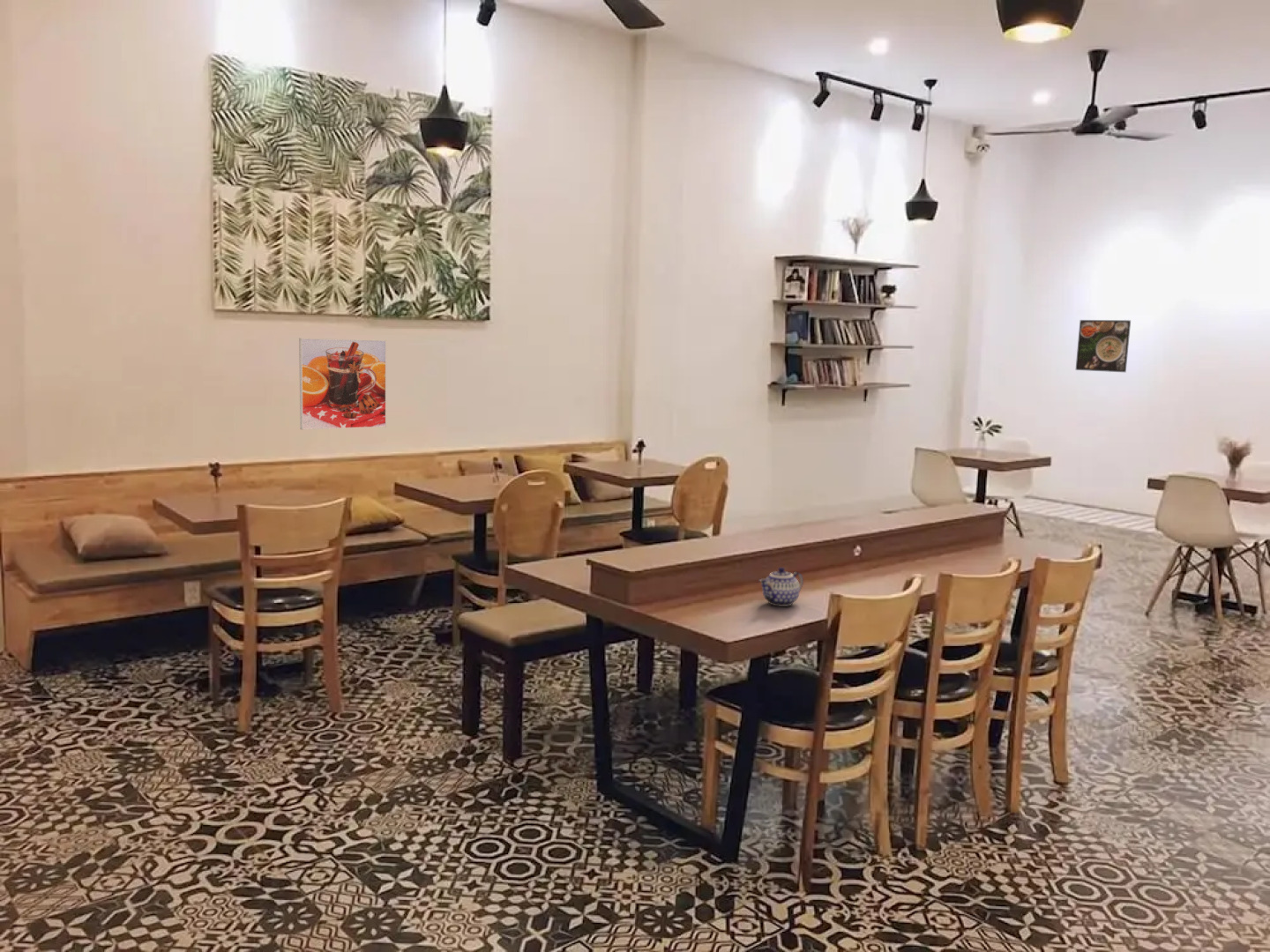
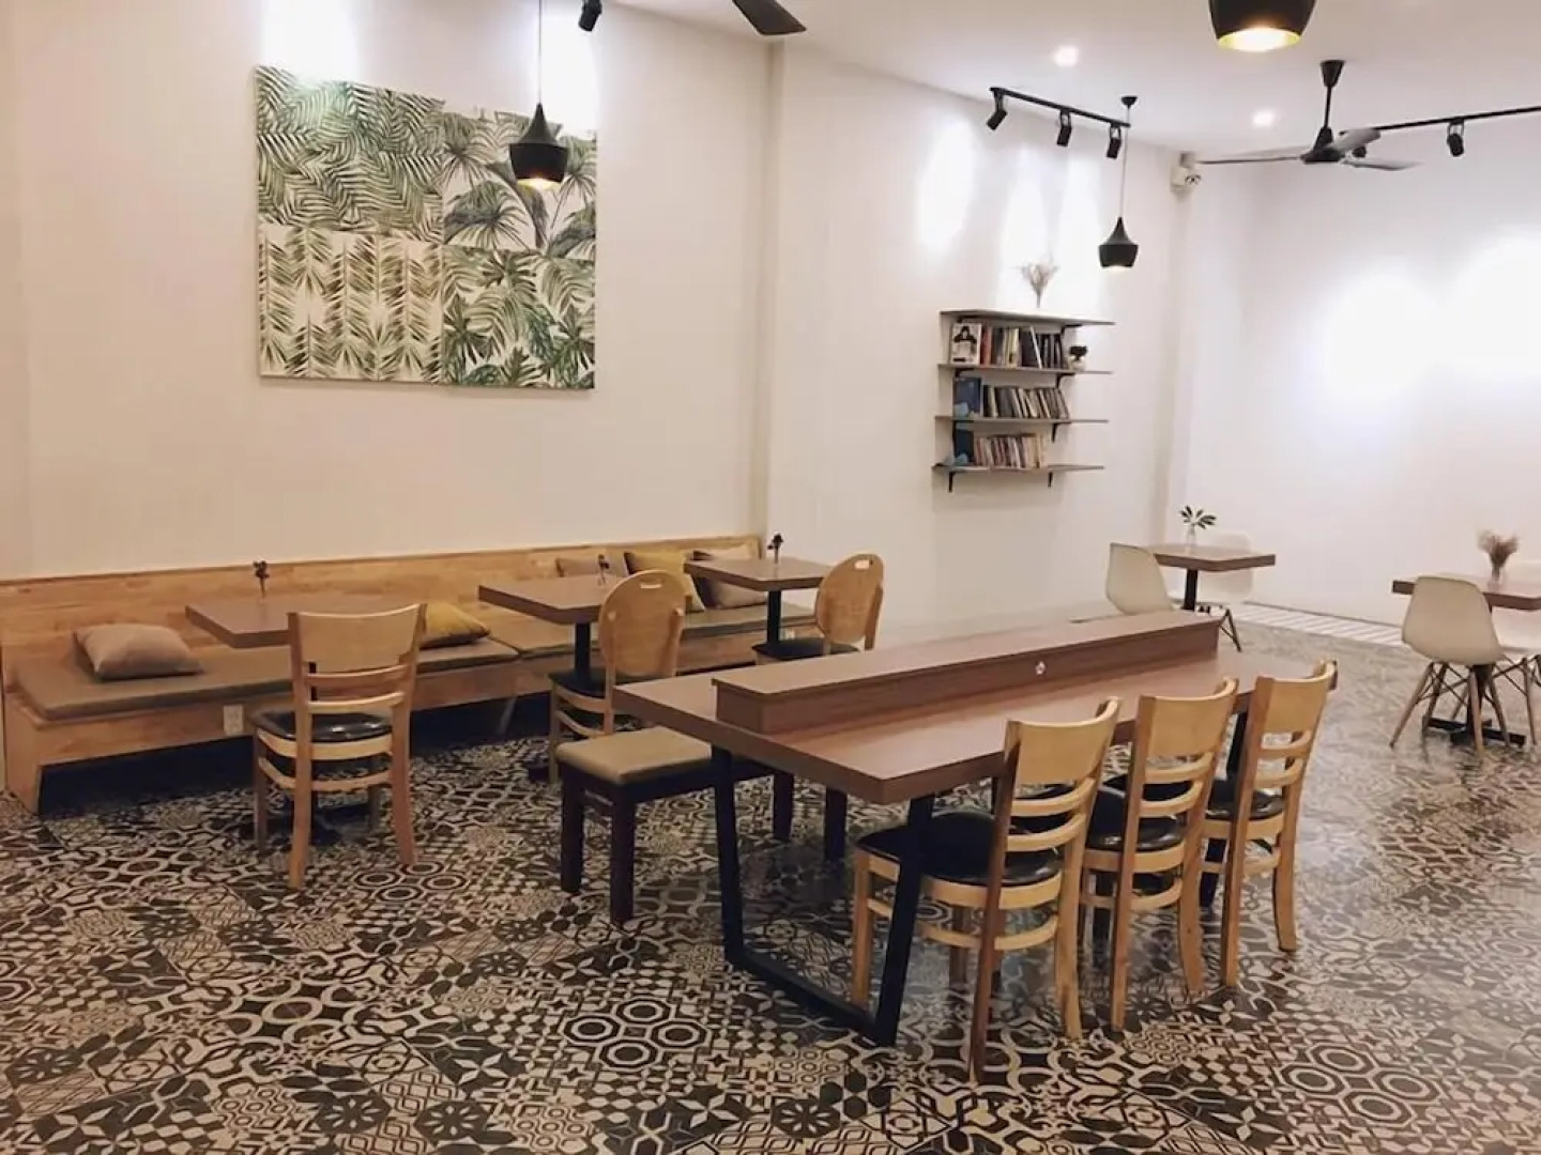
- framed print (344, 383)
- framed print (1102, 346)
- teapot (781, 585)
